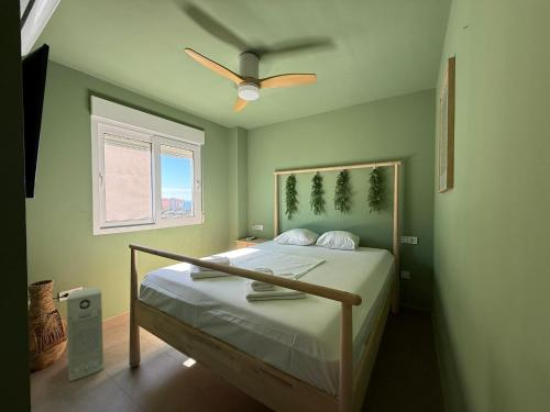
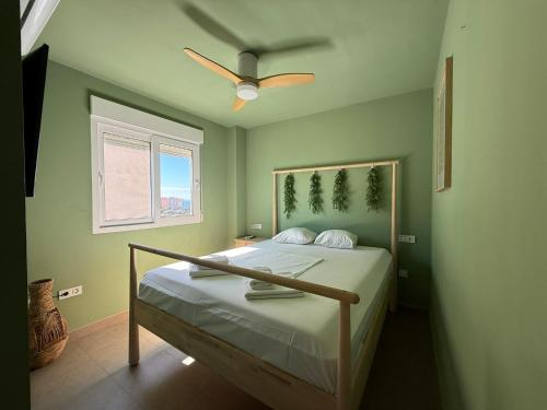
- air purifier (85, 327)
